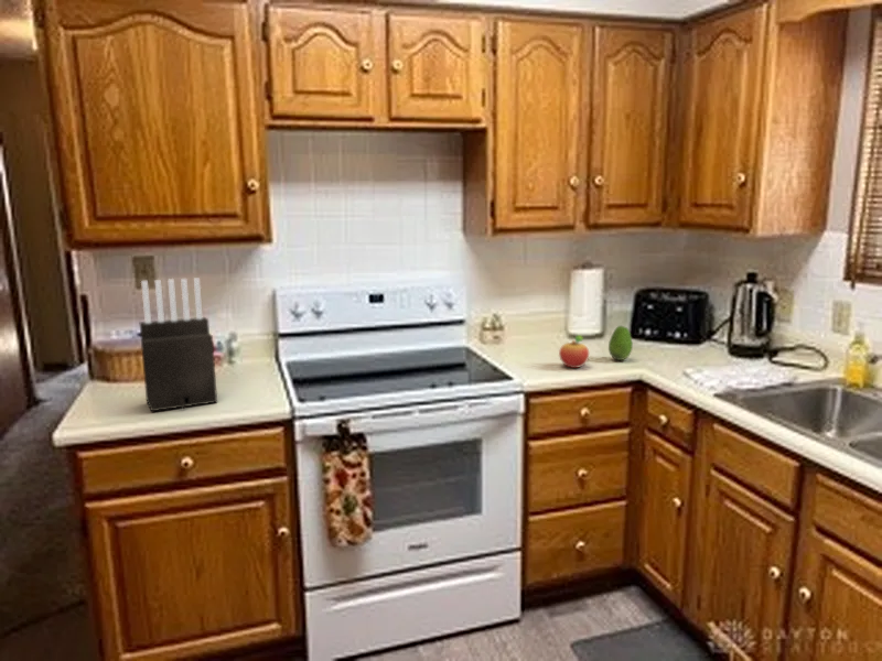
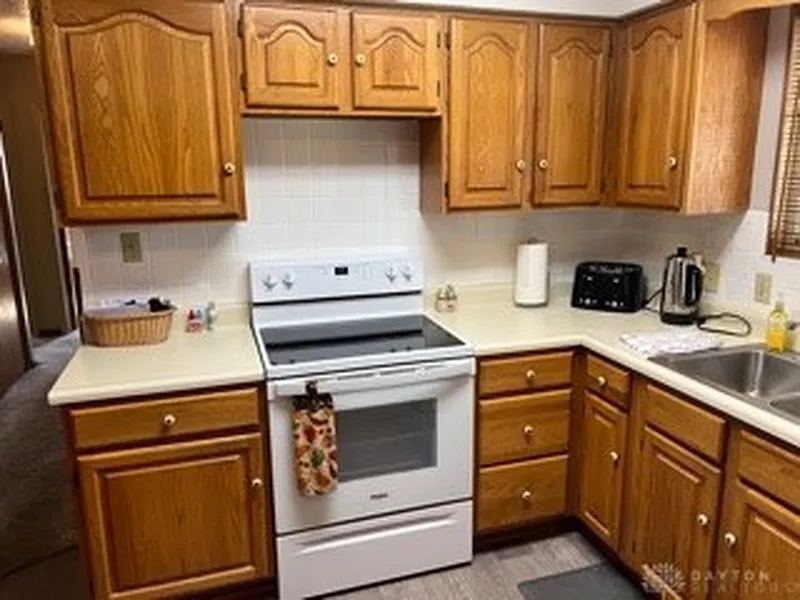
- fruit (573, 351)
- fruit (620, 343)
- knife block (178, 343)
